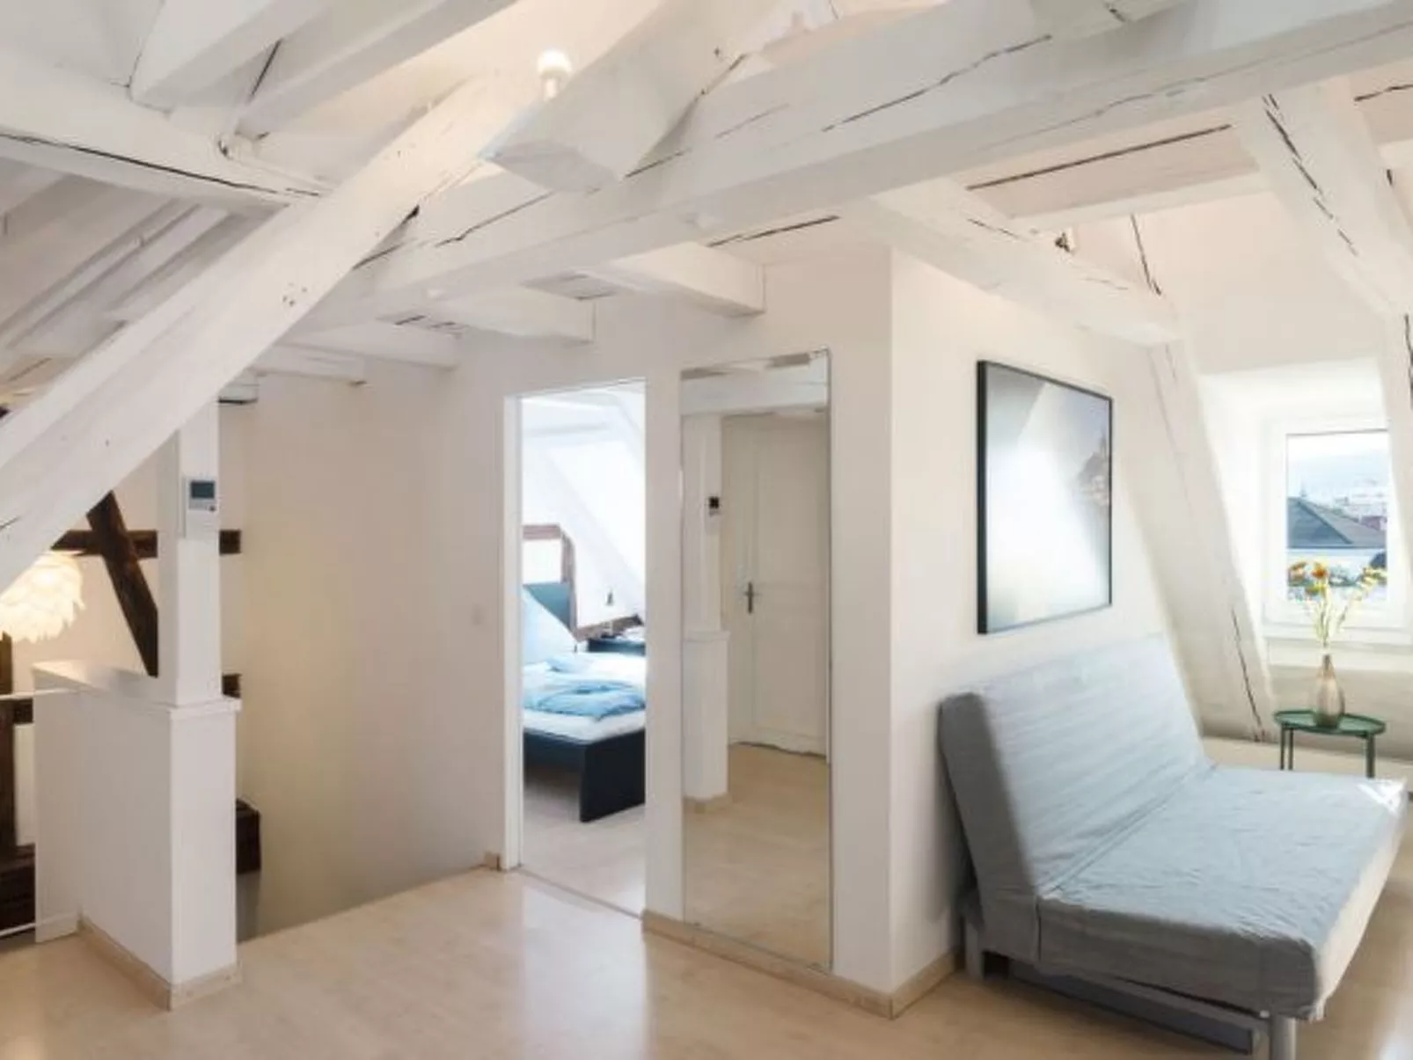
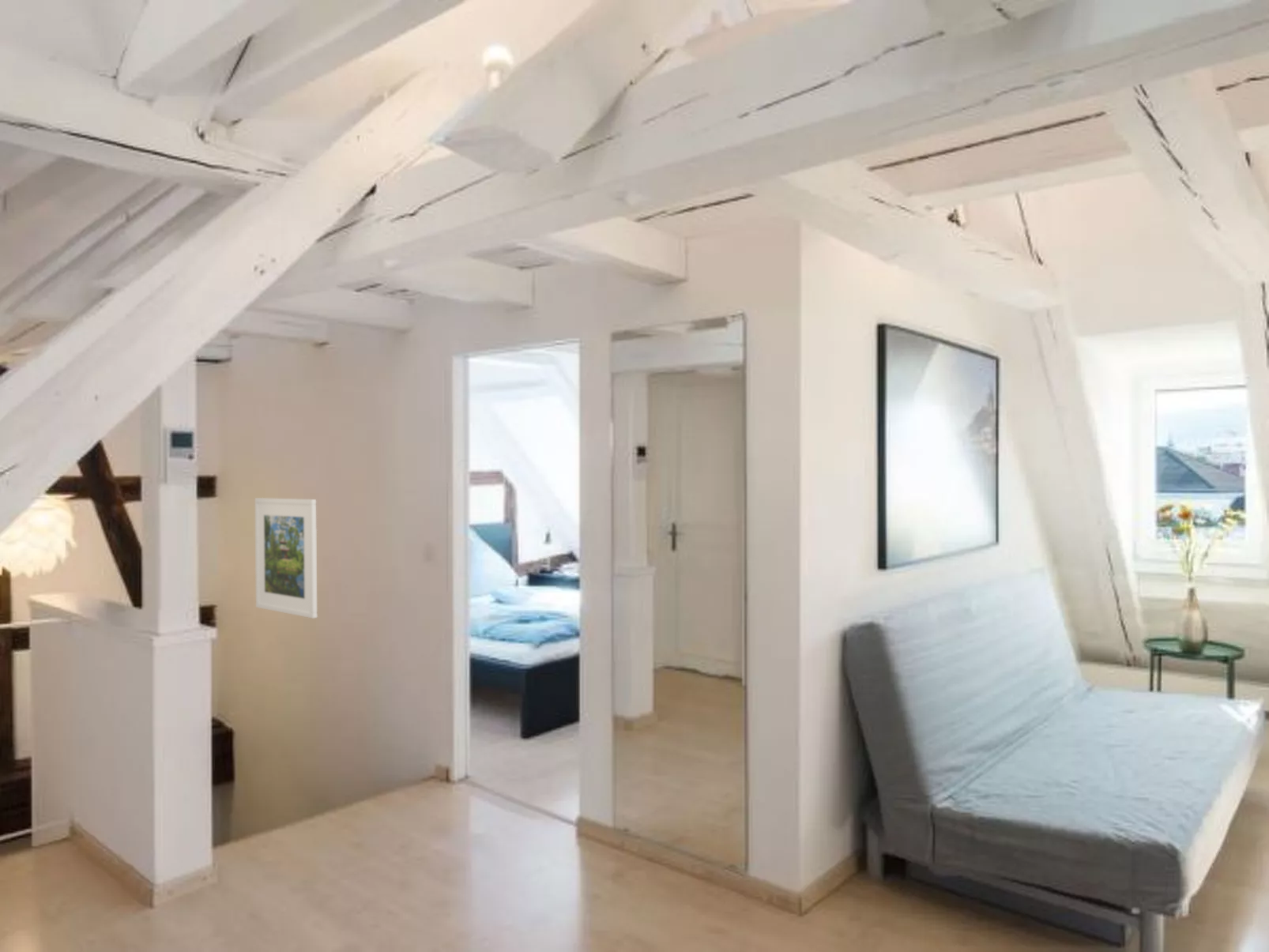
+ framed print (284, 555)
